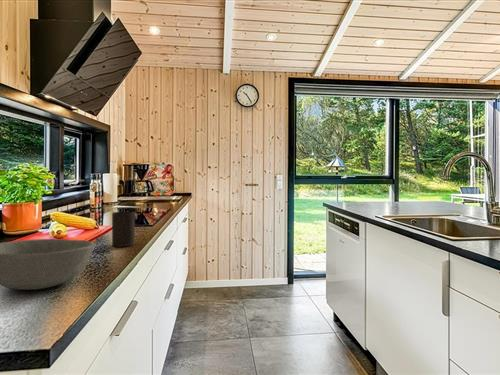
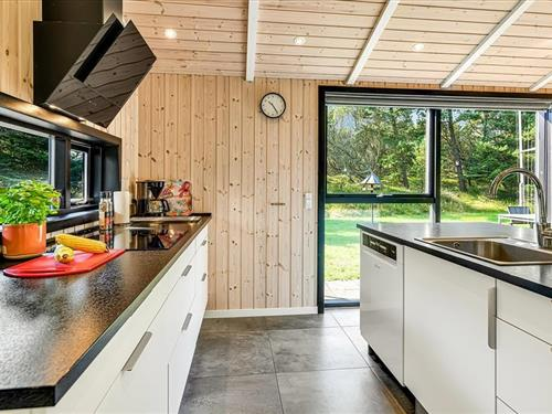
- cup (123, 228)
- bowl (41, 263)
